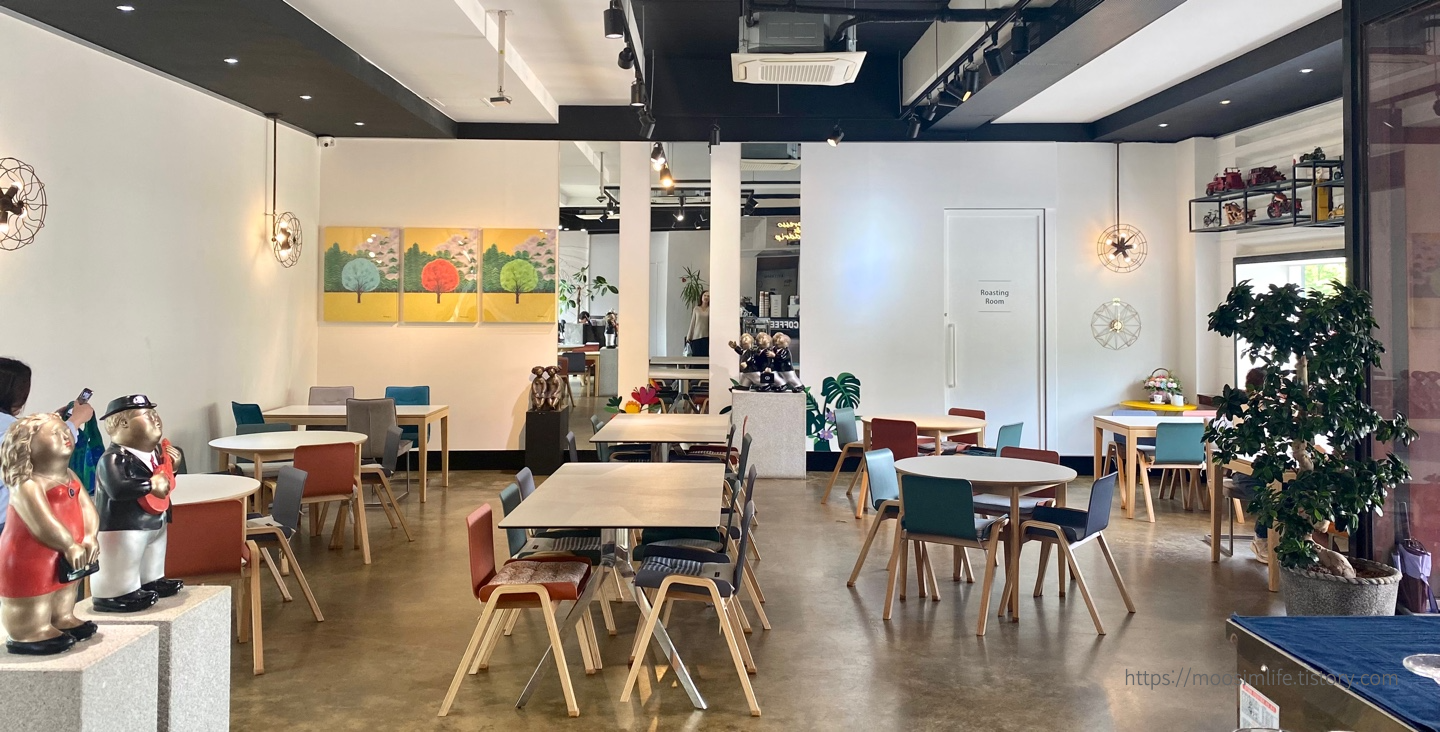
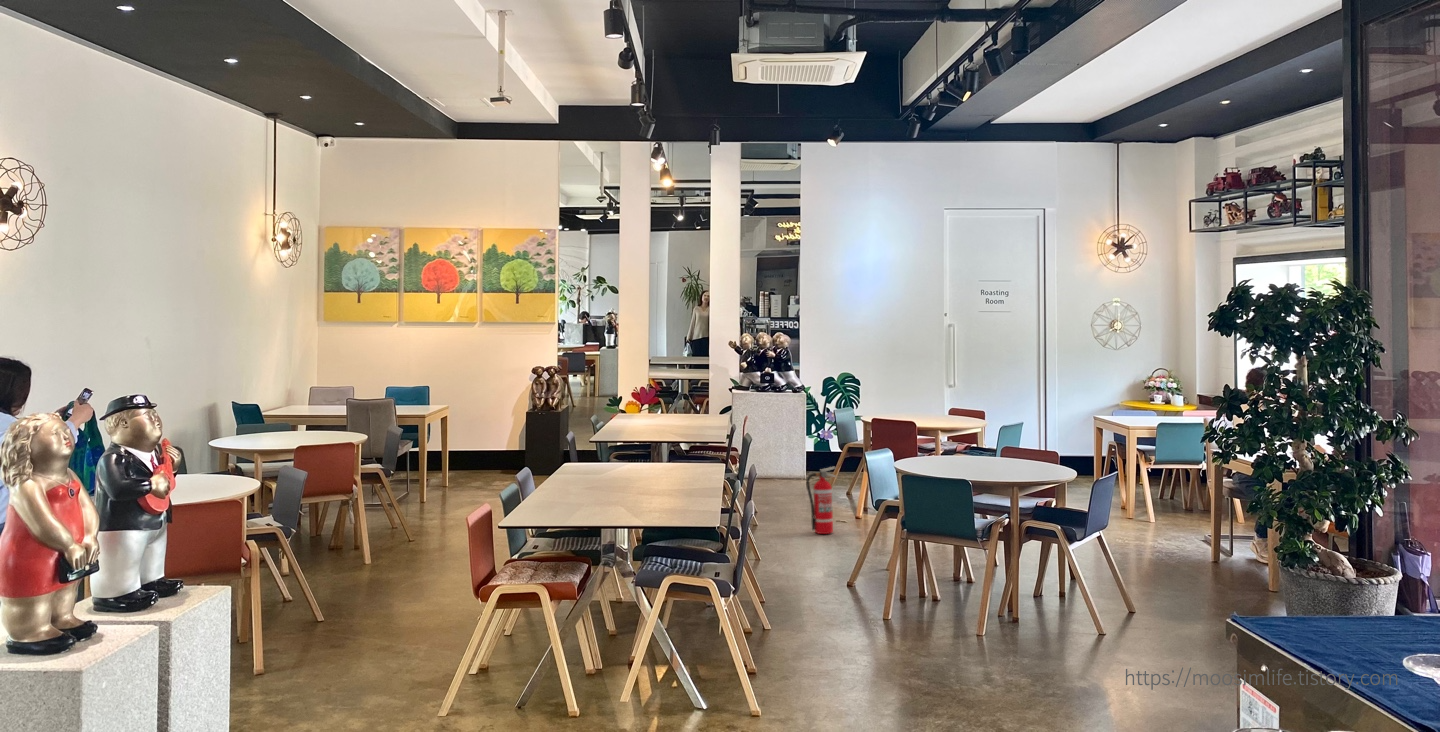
+ fire extinguisher (821, 500)
